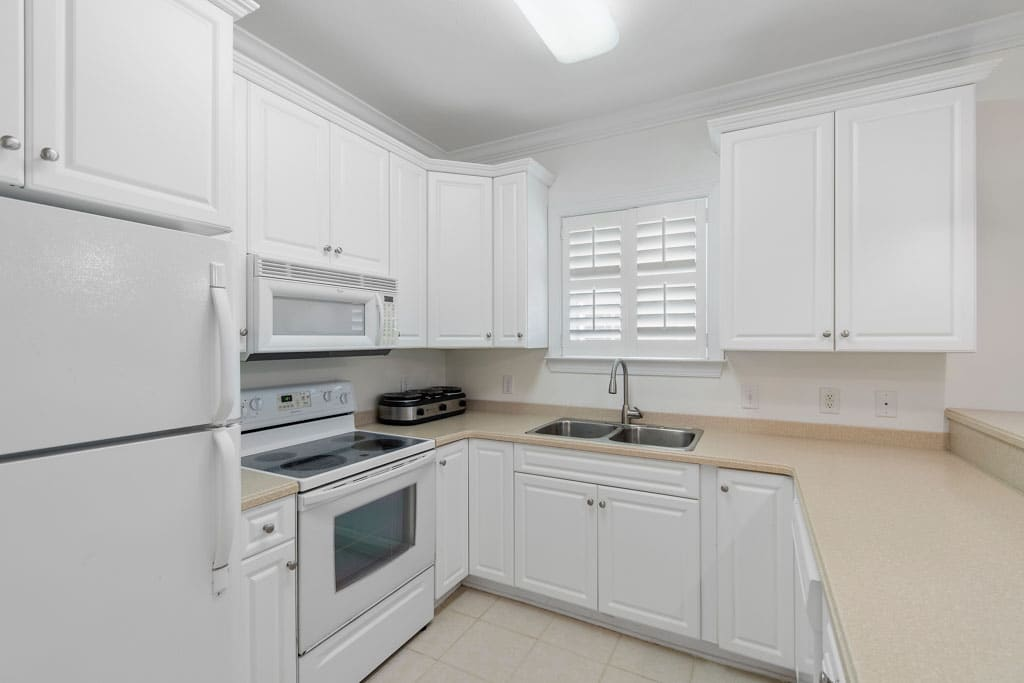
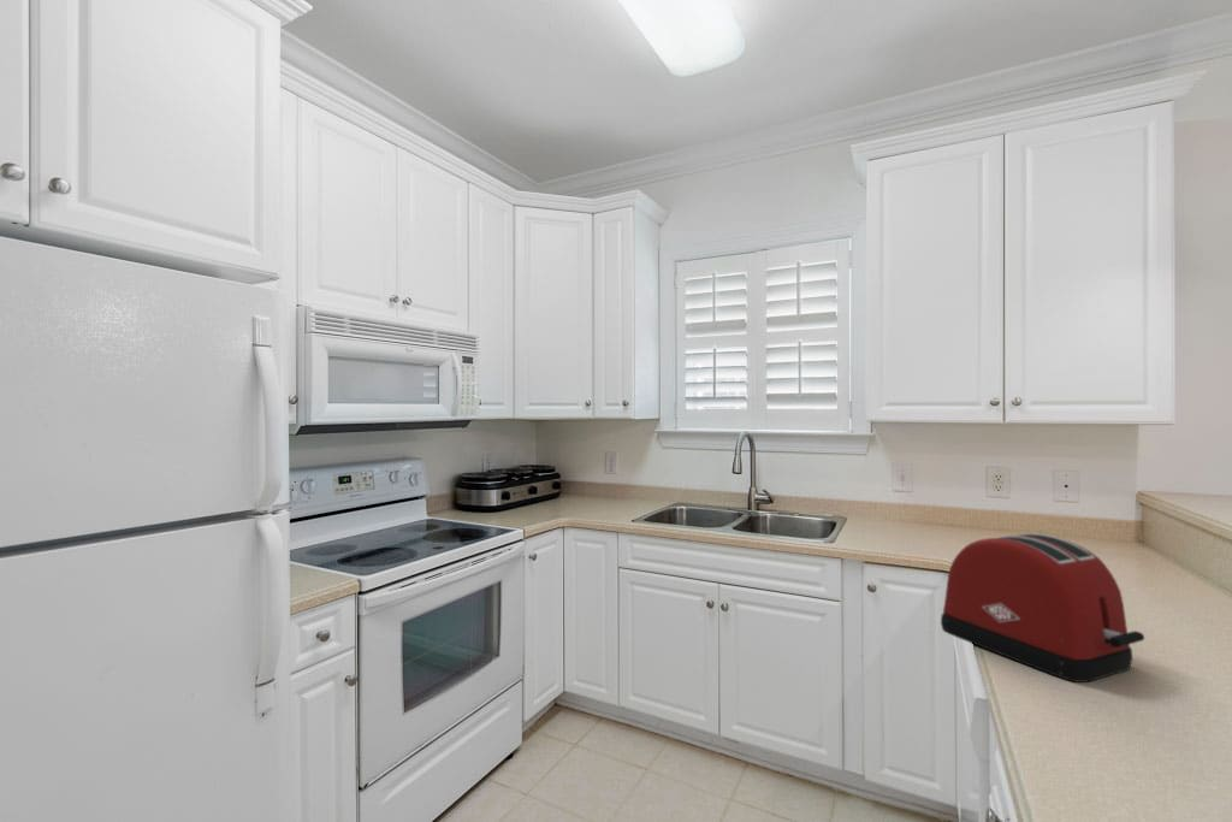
+ toaster (1029, 591)
